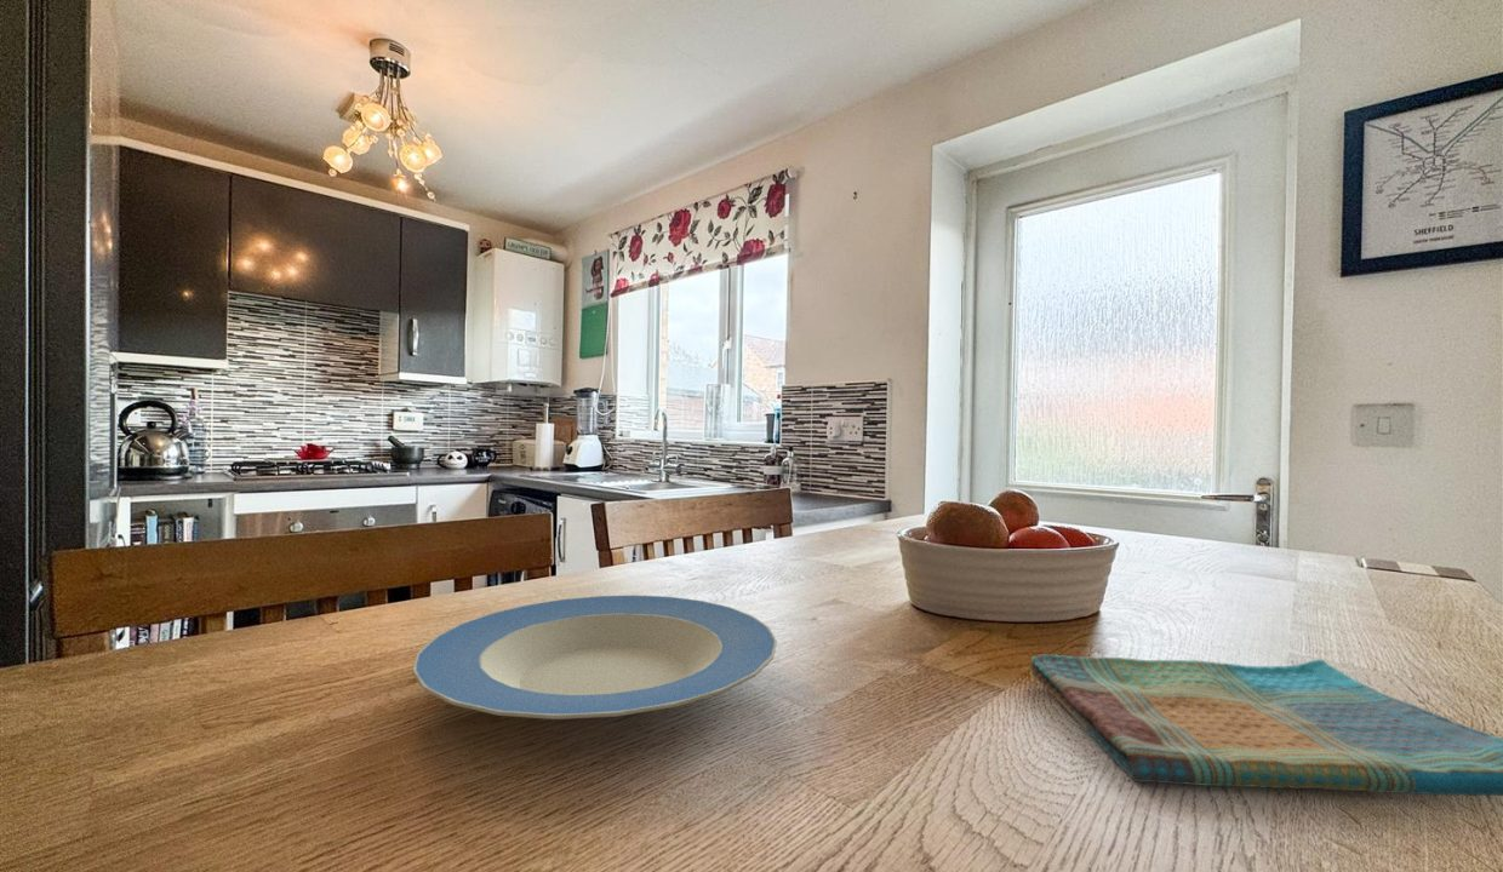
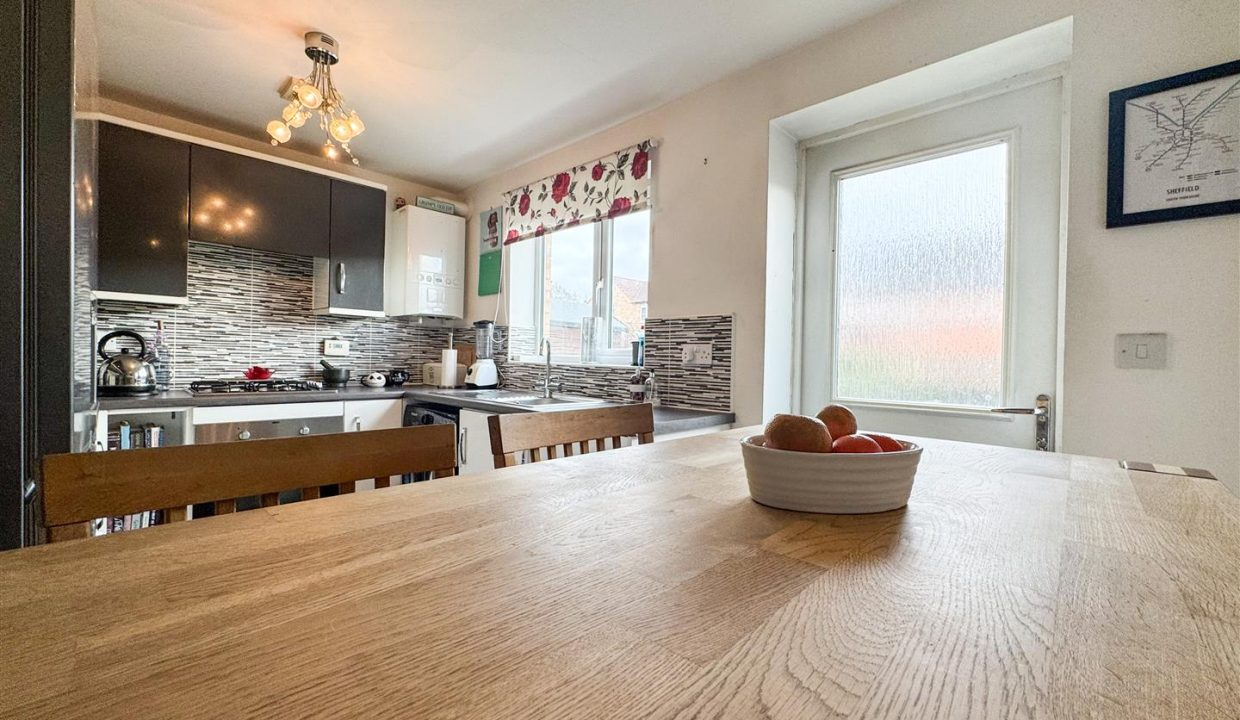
- dish towel (1245, 711)
- plate (605, 660)
